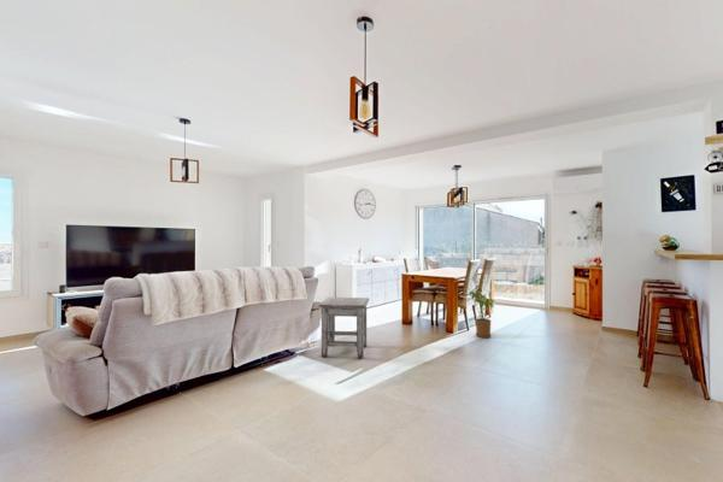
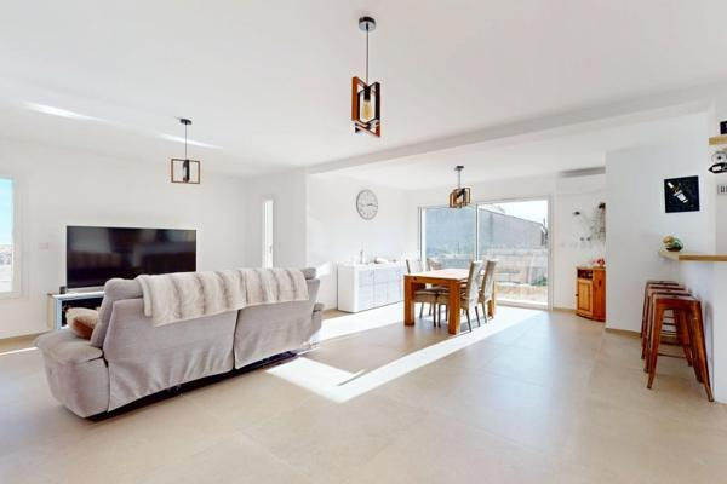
- stool (345, 331)
- house plant (481, 312)
